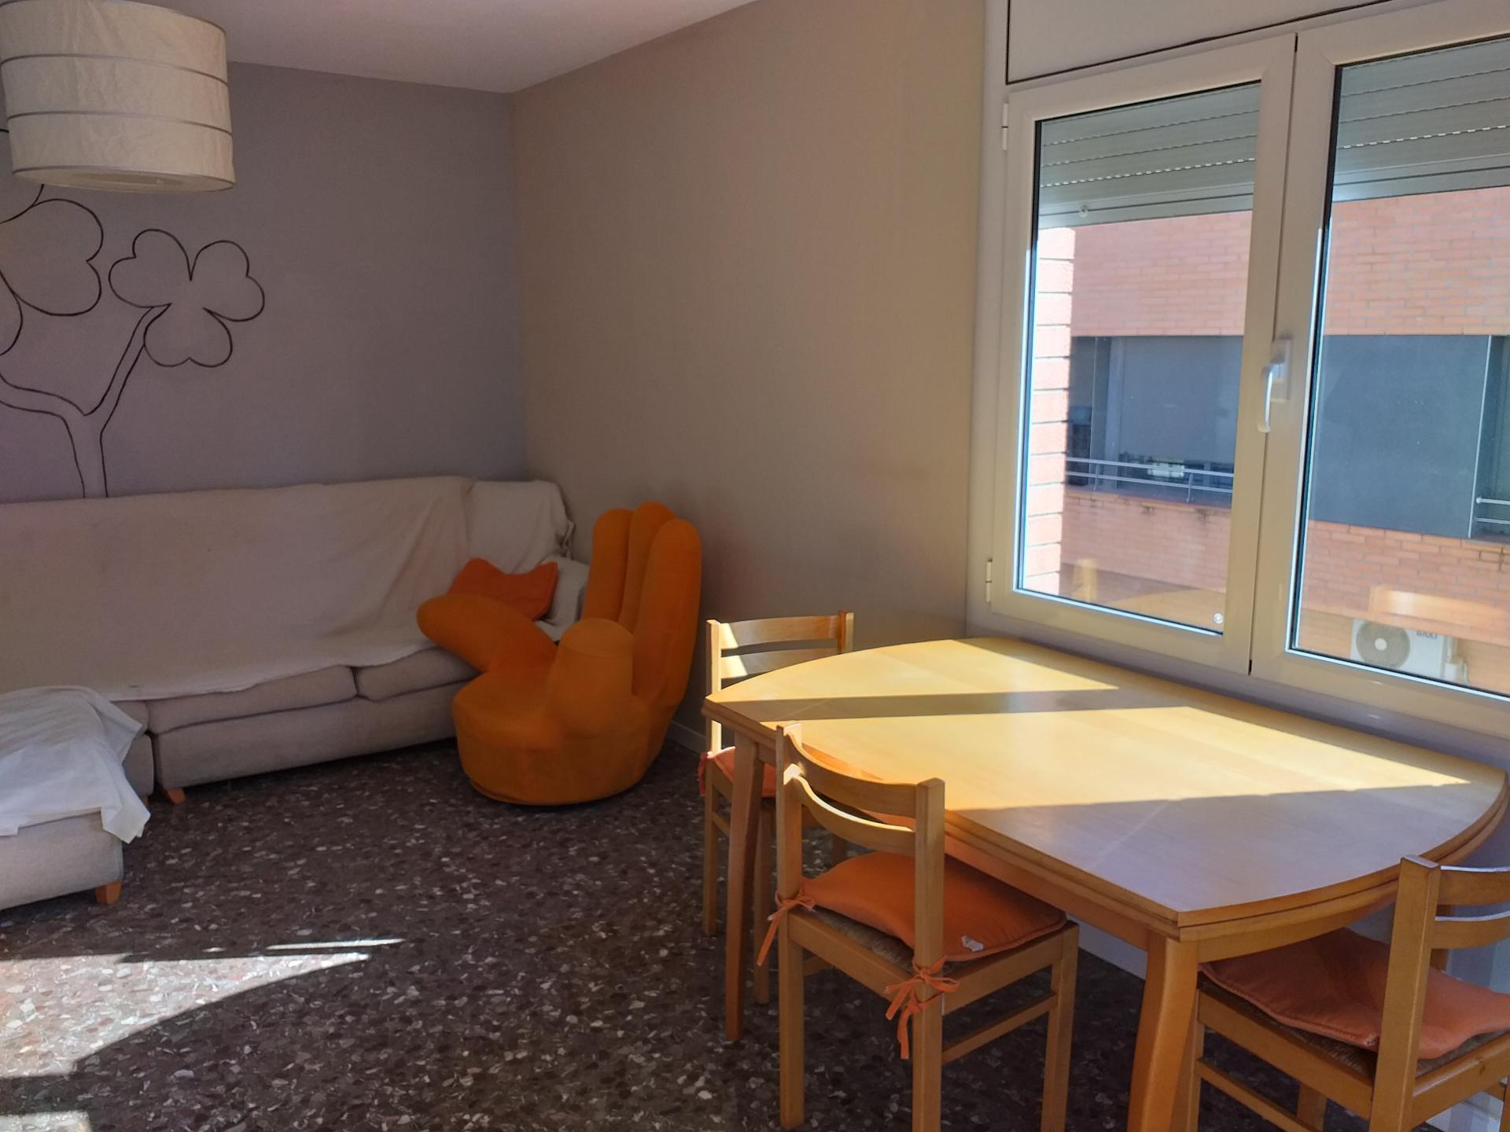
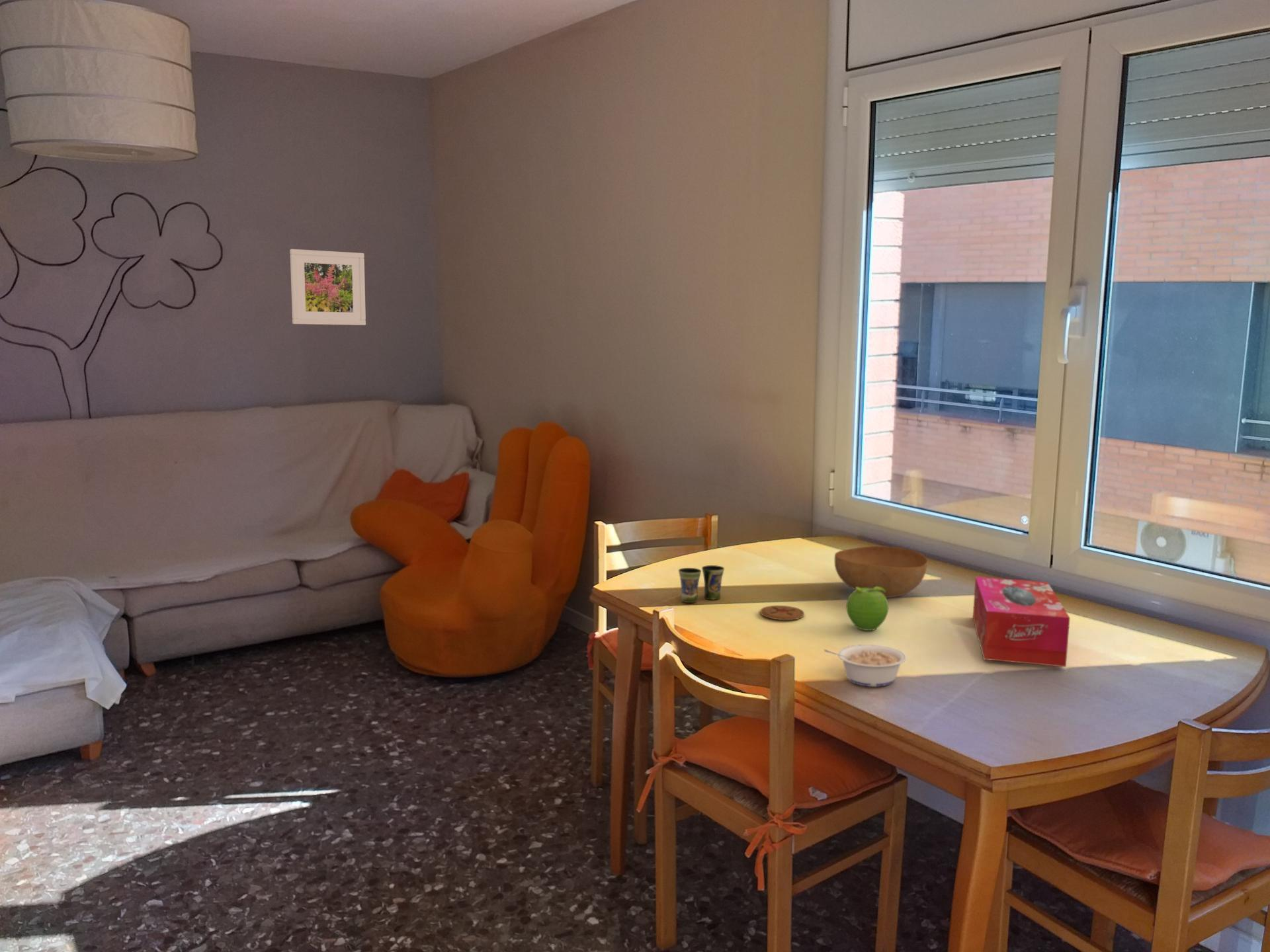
+ tissue box (1017, 618)
+ legume (869, 665)
+ coaster (782, 612)
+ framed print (329, 288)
+ bowl (880, 574)
+ cup (698, 584)
+ fruit (867, 606)
